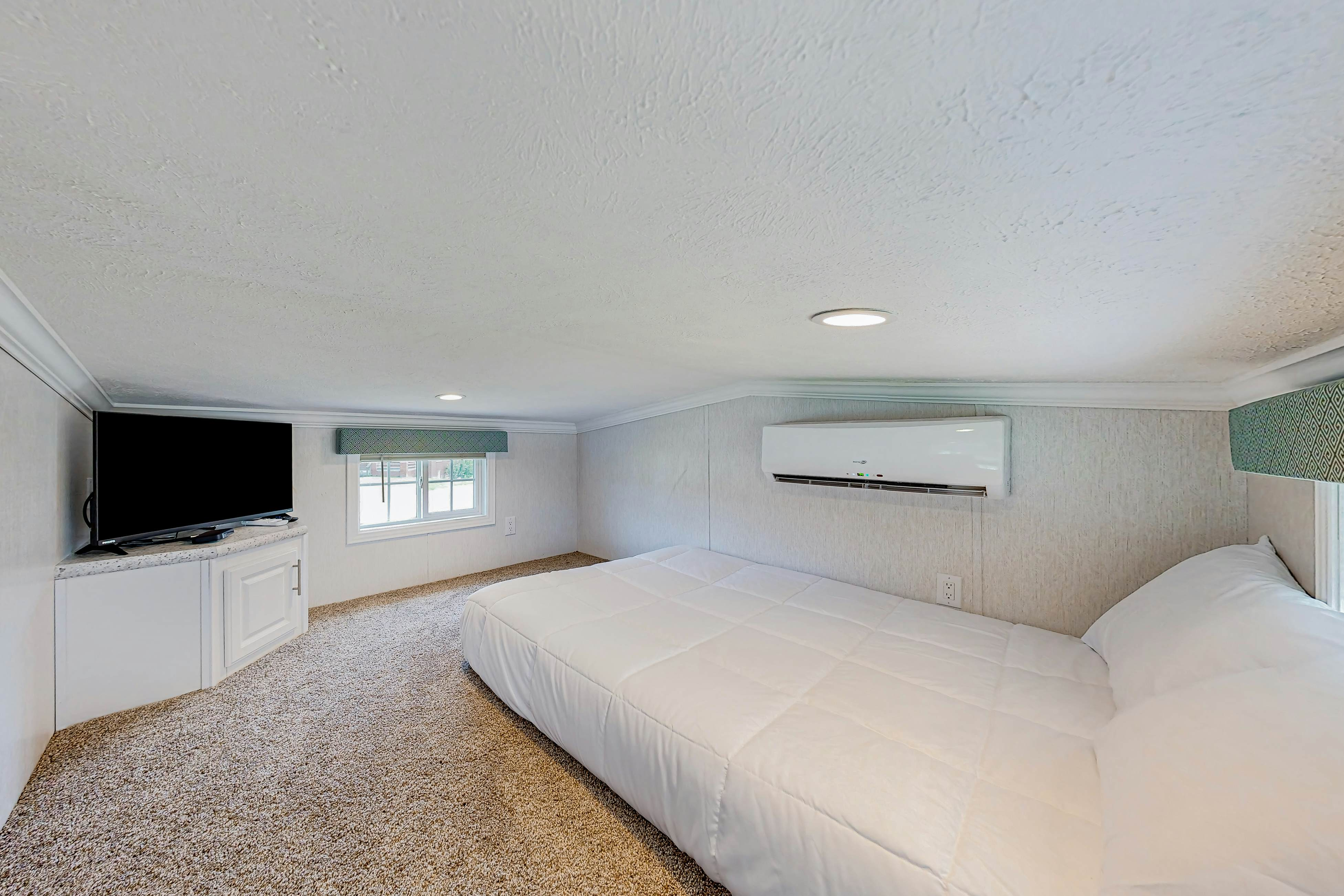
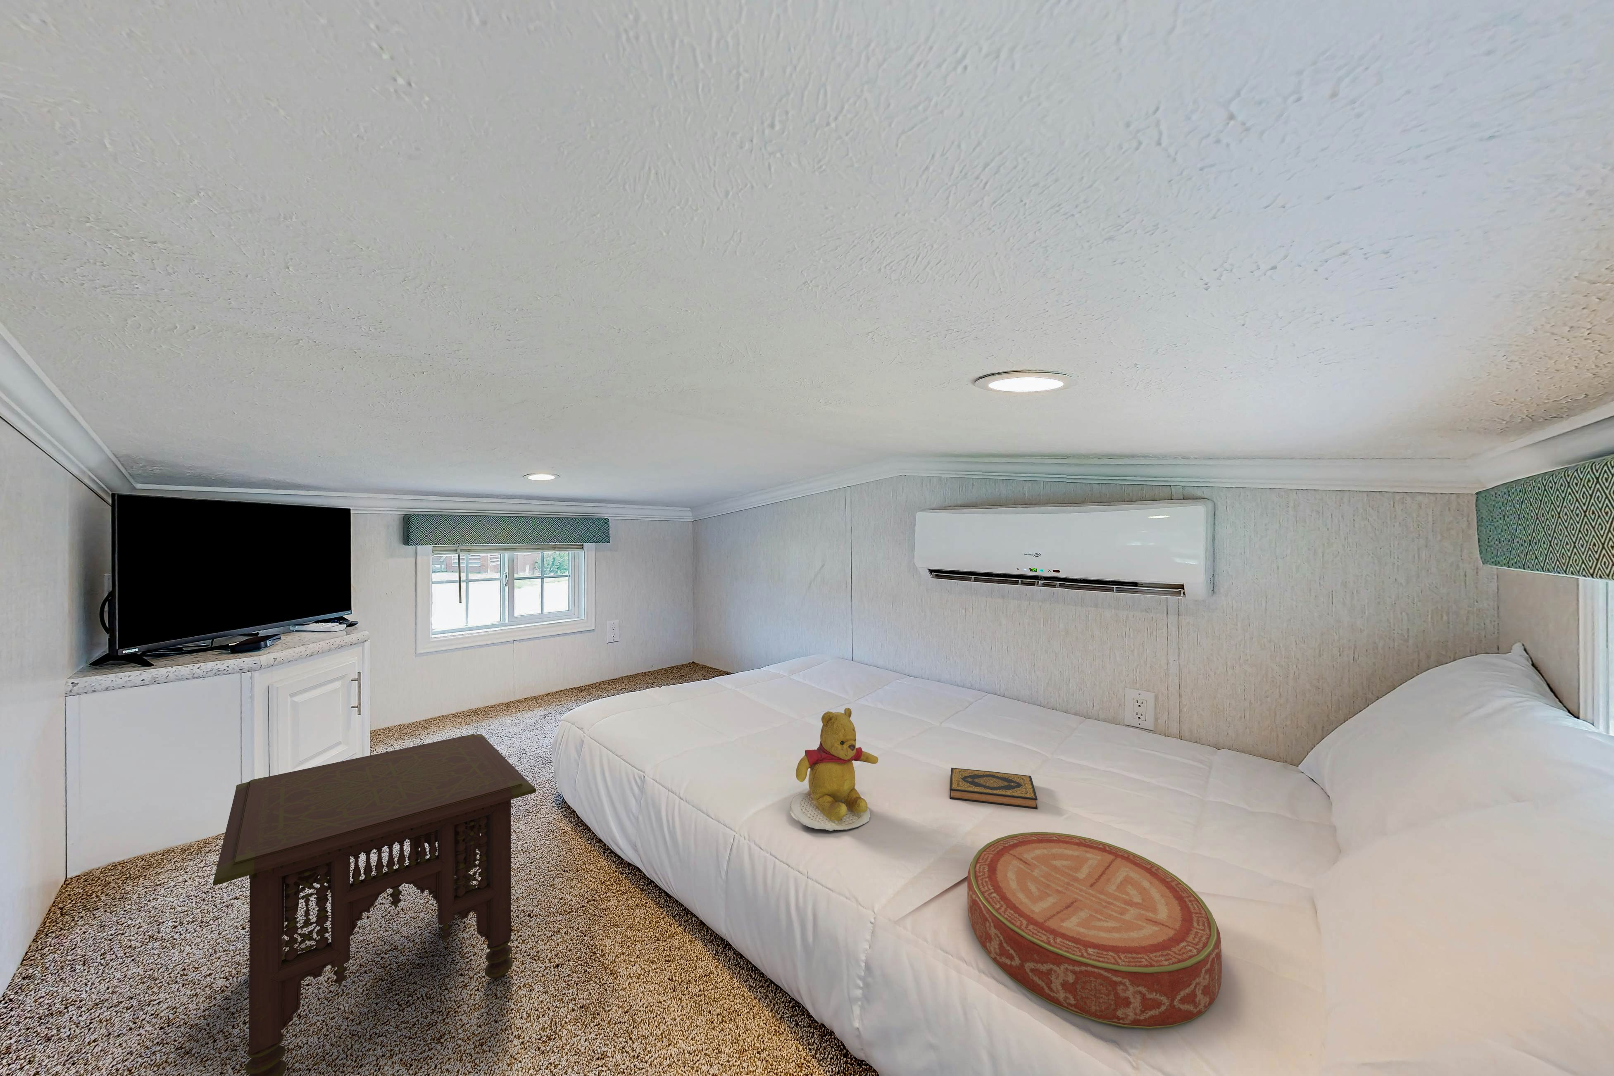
+ teddy bear (835, 761)
+ hardback book (991, 787)
+ side table (384, 874)
+ cushion (1083, 911)
